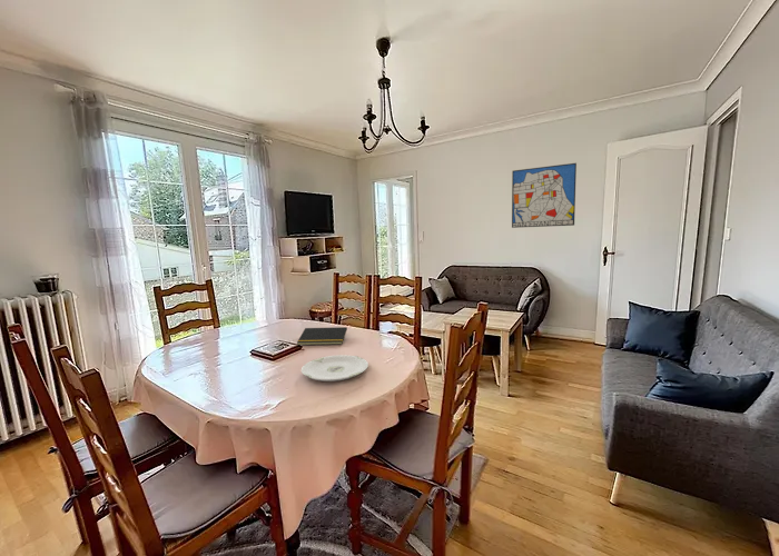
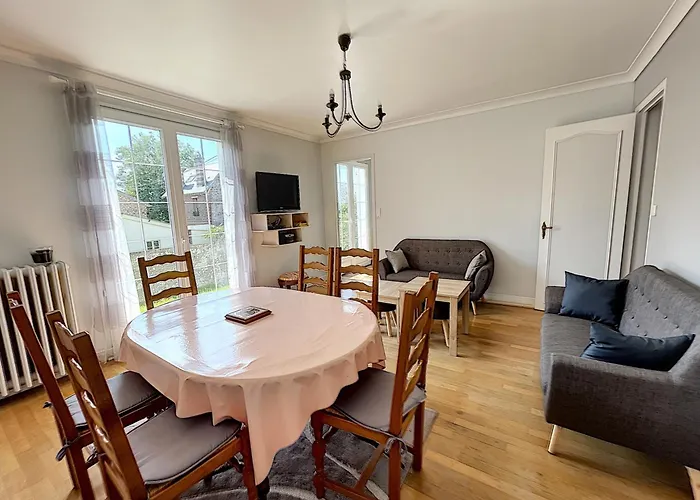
- plate (335, 368)
- wall art (542, 197)
- notepad (323, 335)
